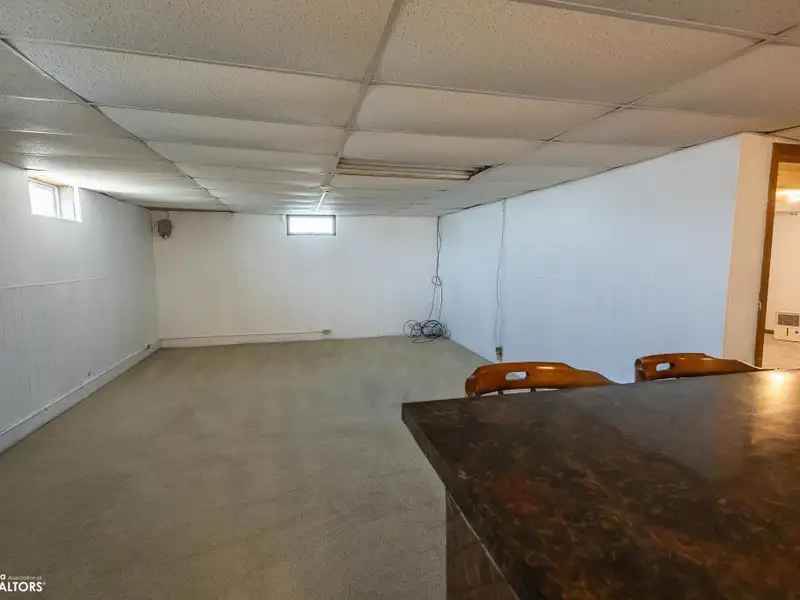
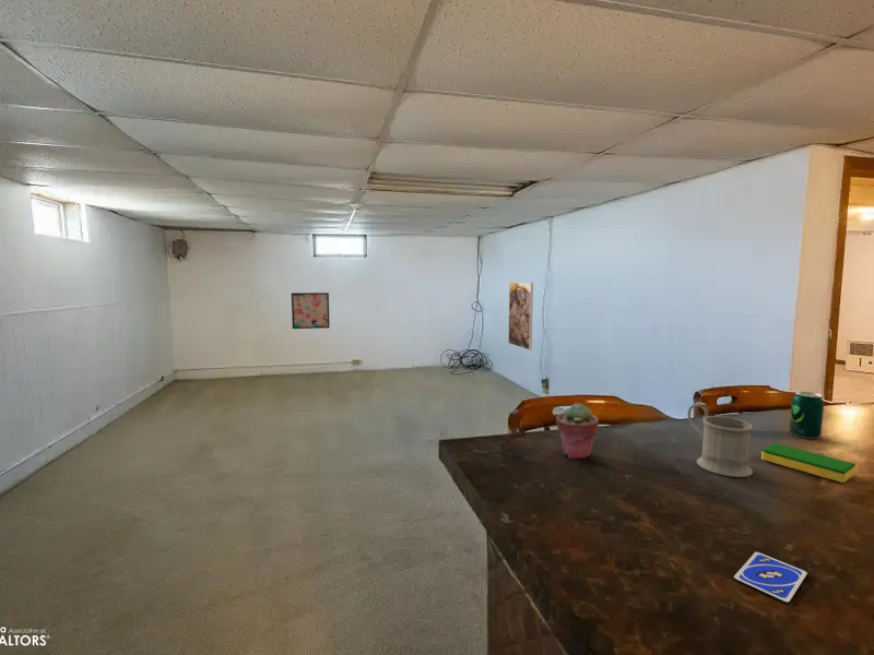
+ playing card (770, 574)
+ wall art (310, 310)
+ dish sponge (806, 461)
+ beverage can (806, 414)
+ mug (716, 436)
+ potted succulent (577, 428)
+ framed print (519, 314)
